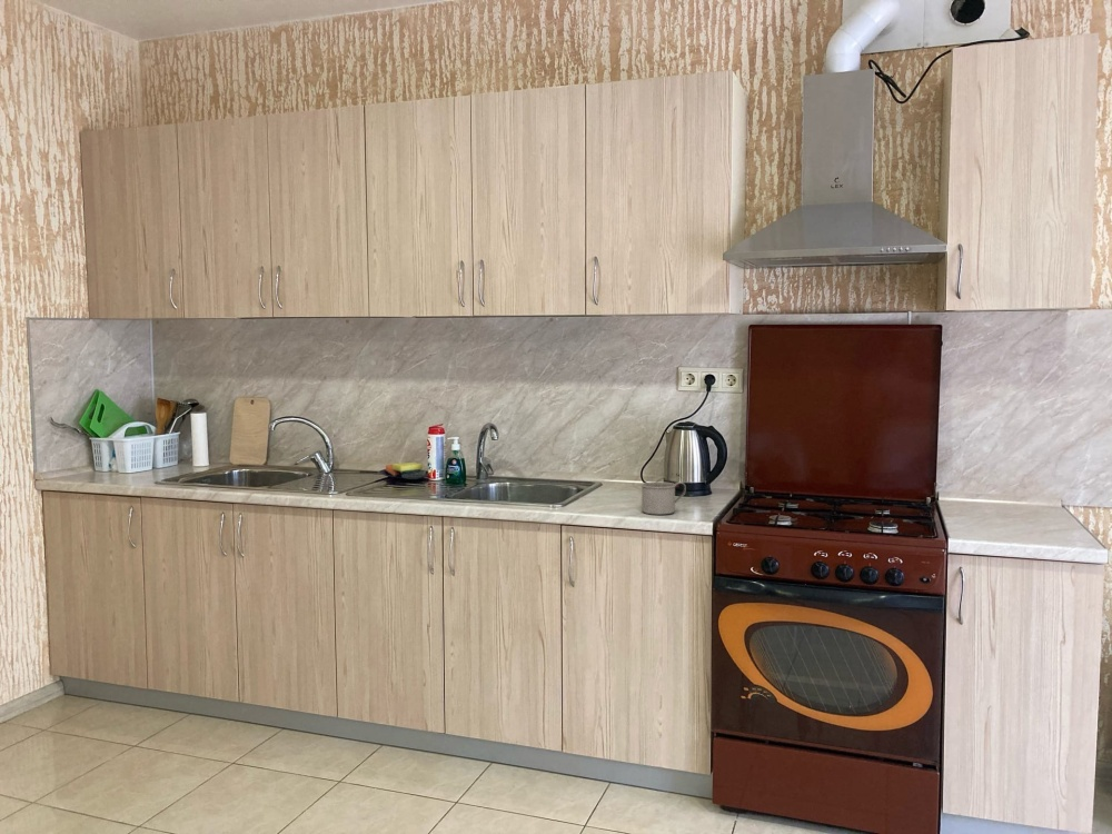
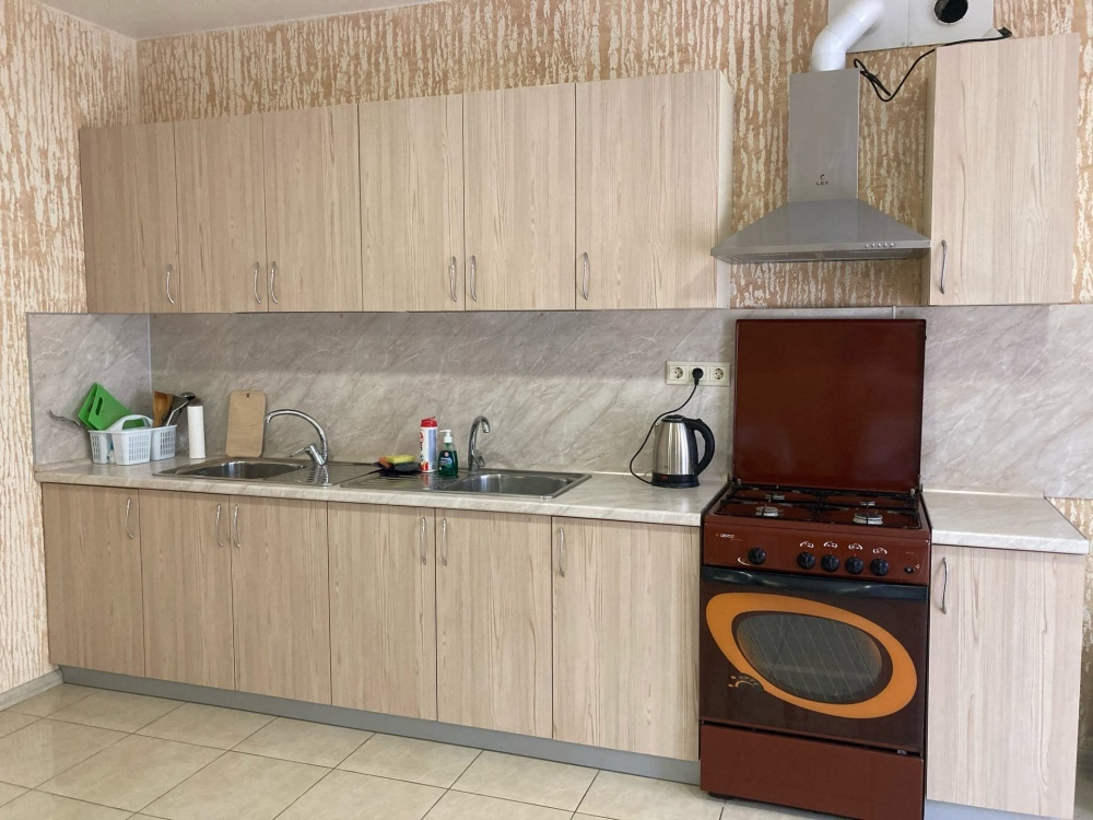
- mug (661, 497)
